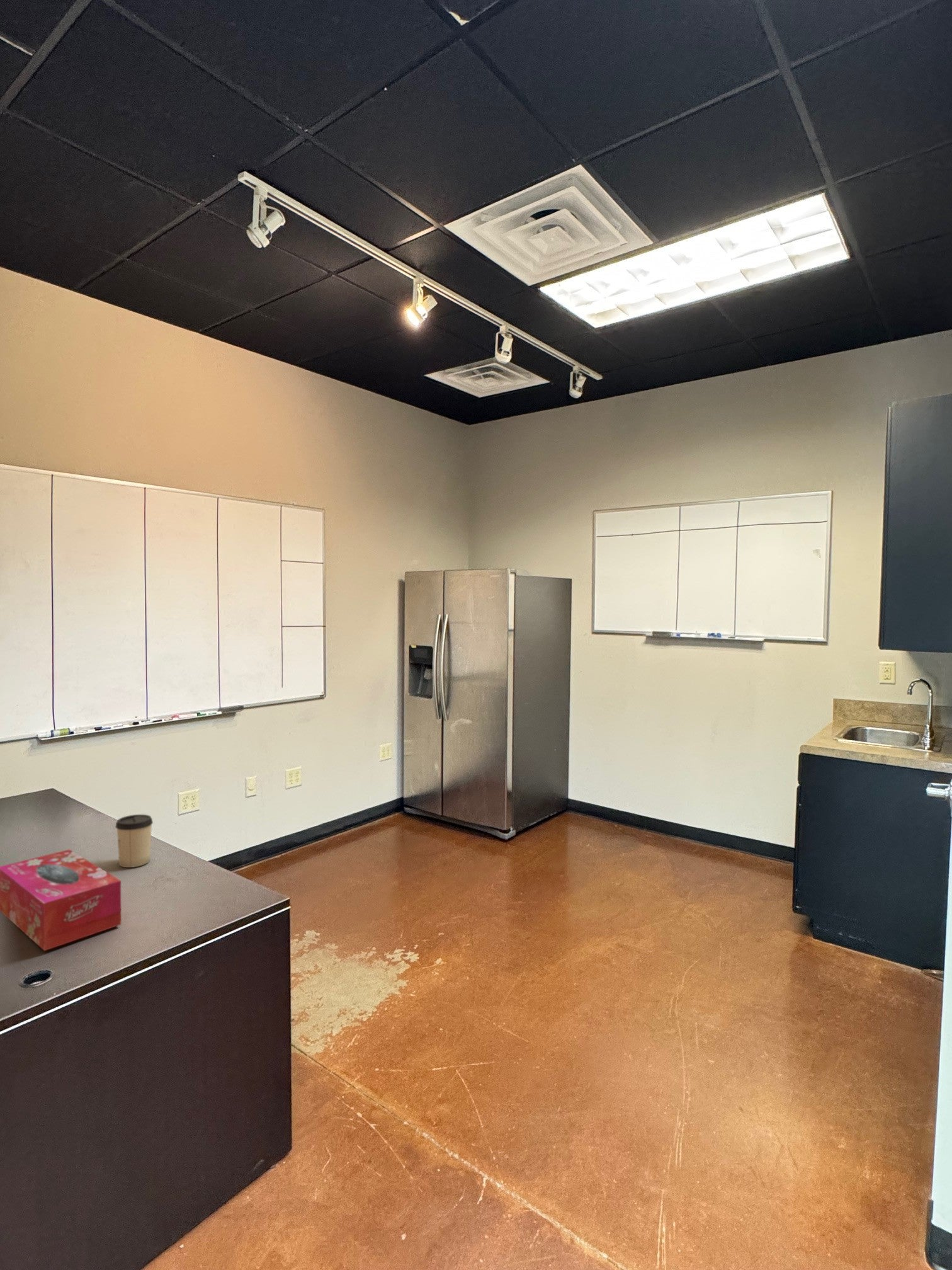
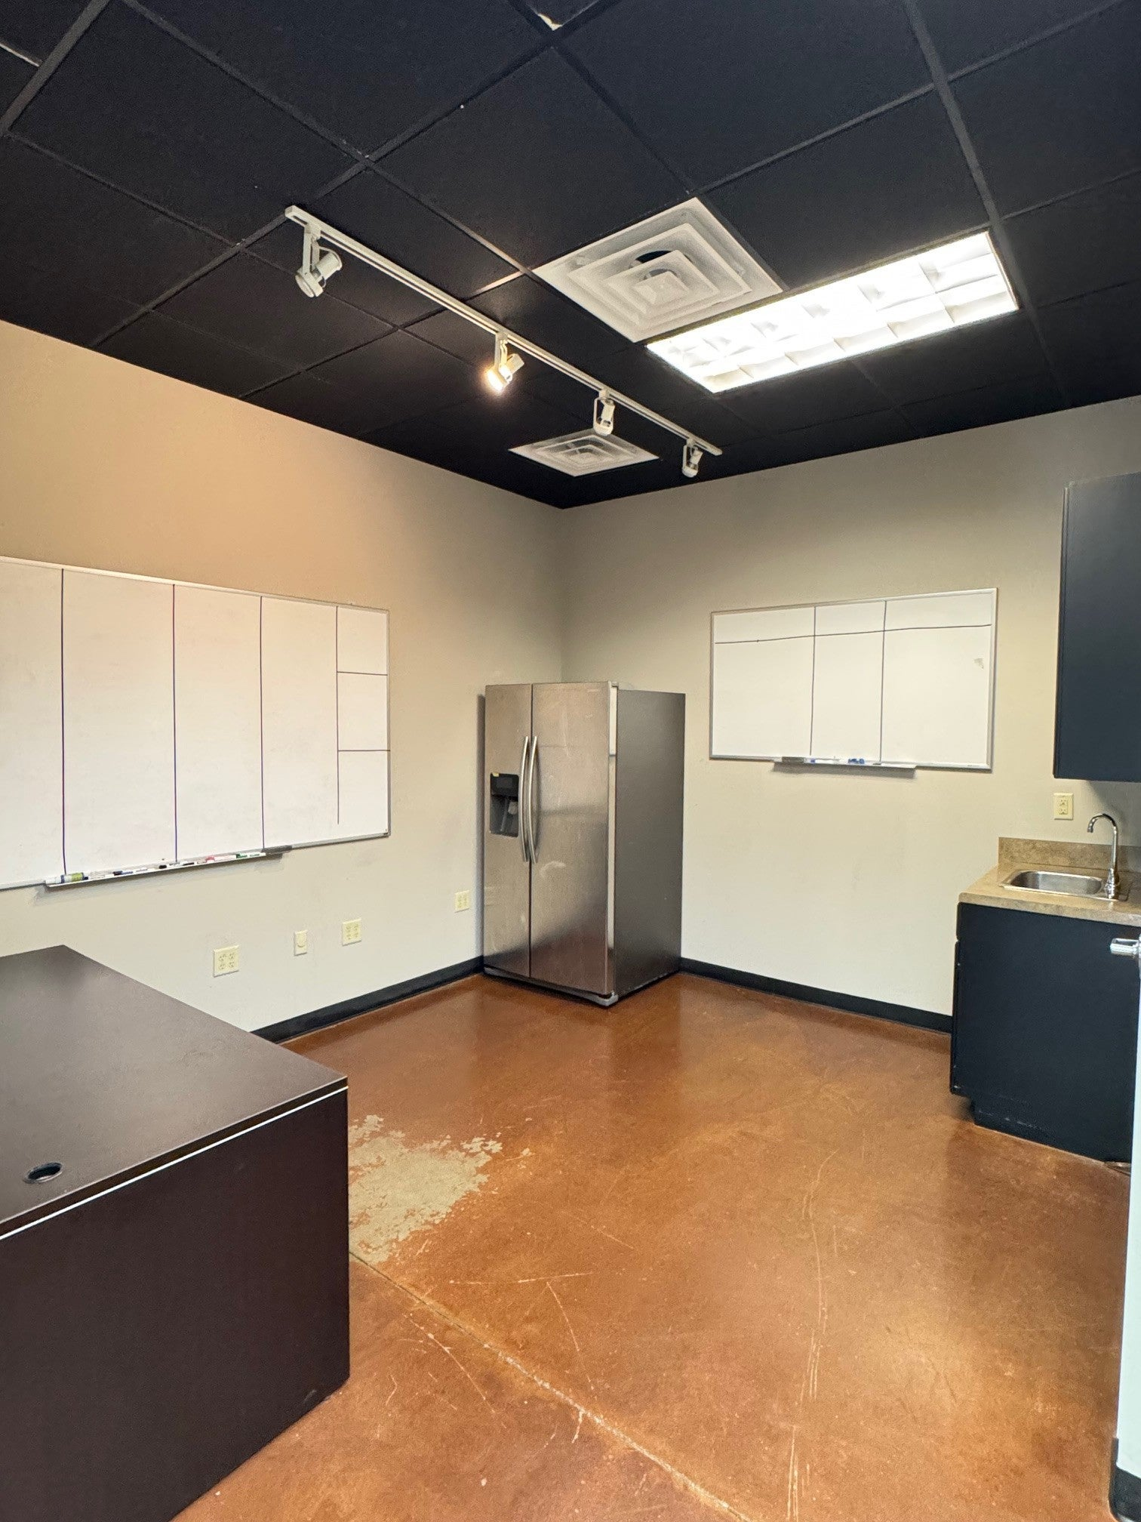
- cup (134, 840)
- tissue box (58, 895)
